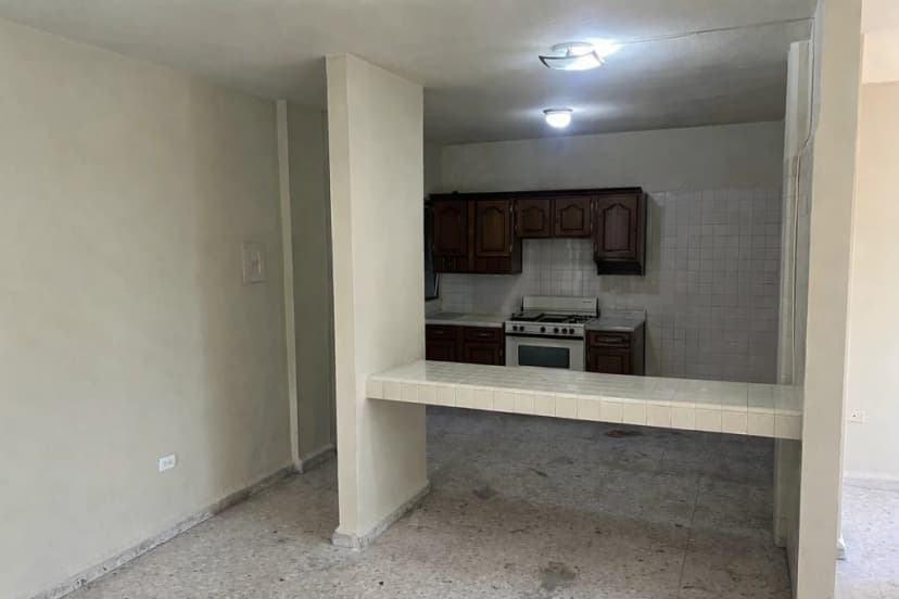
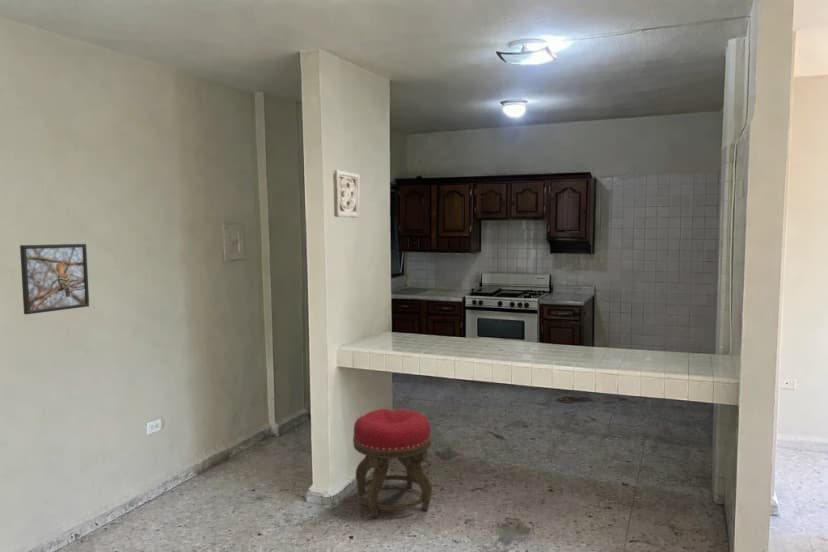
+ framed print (56, 277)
+ wall ornament (346, 194)
+ stool (392, 457)
